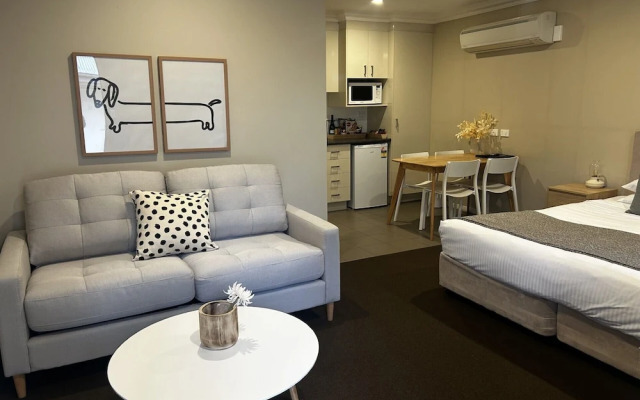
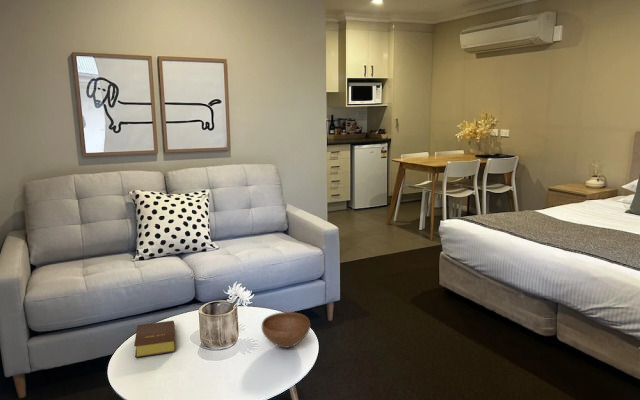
+ bowl (286, 333)
+ bible (156, 337)
